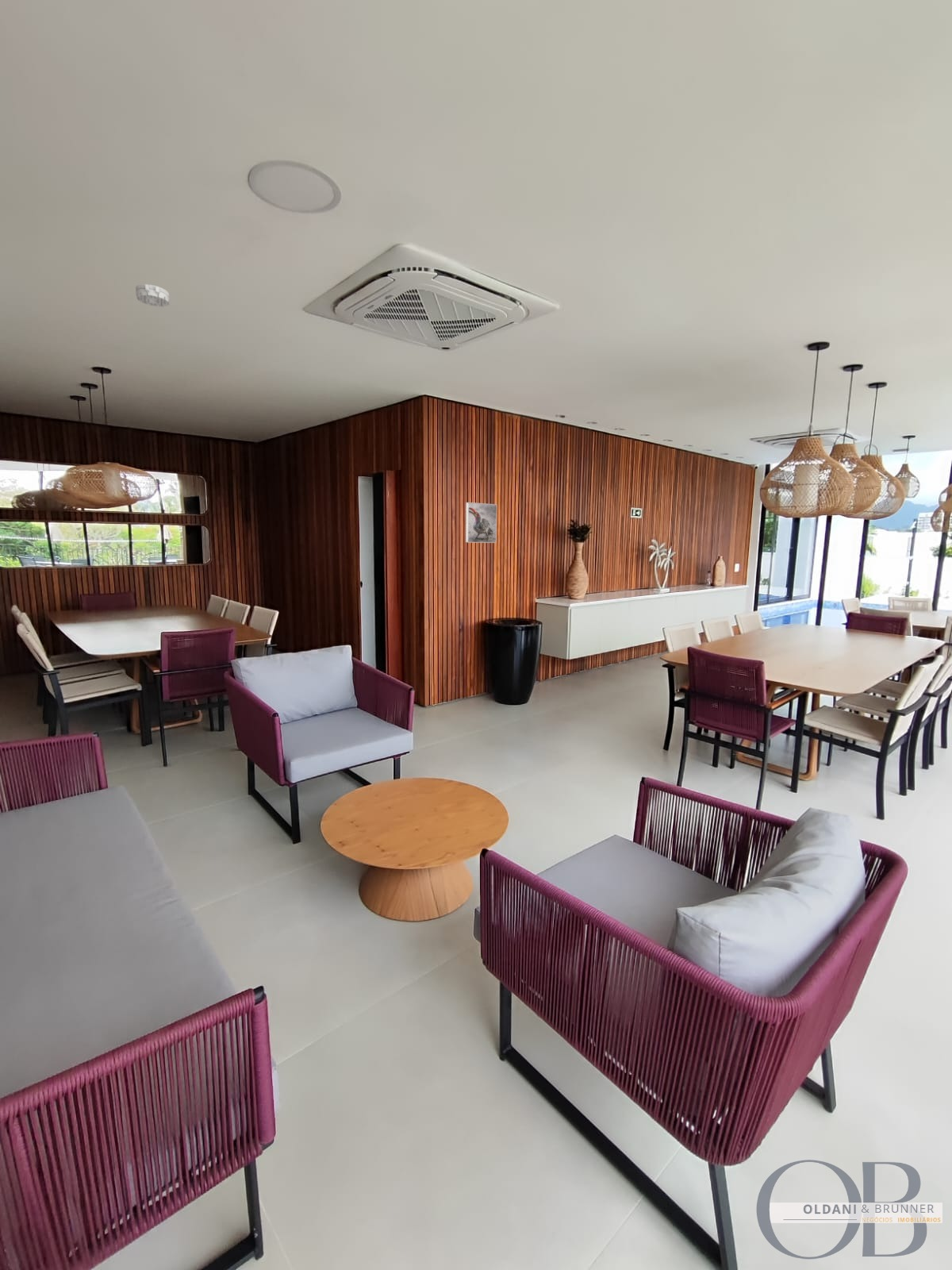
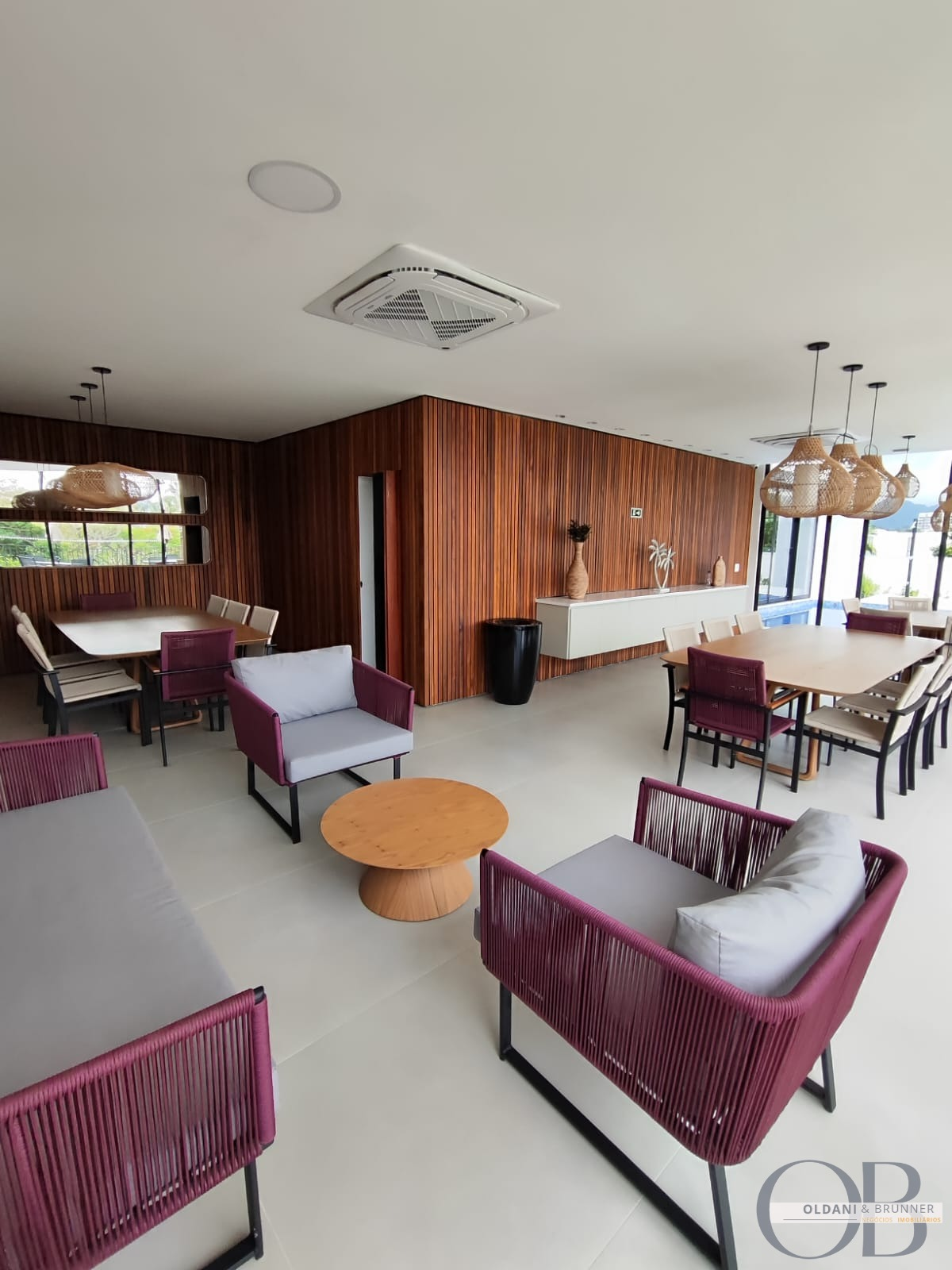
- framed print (482, 523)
- smoke detector (152, 294)
